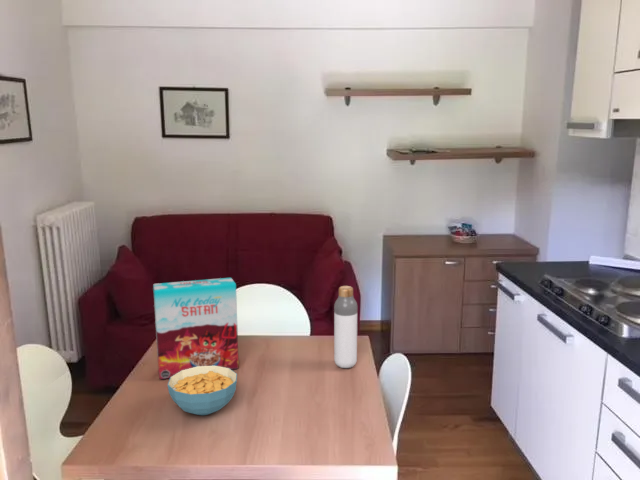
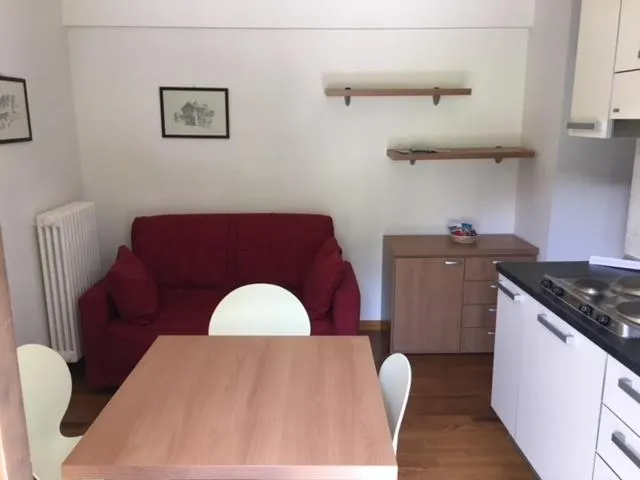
- cereal bowl (203, 394)
- cereal box (196, 326)
- bottle (345, 326)
